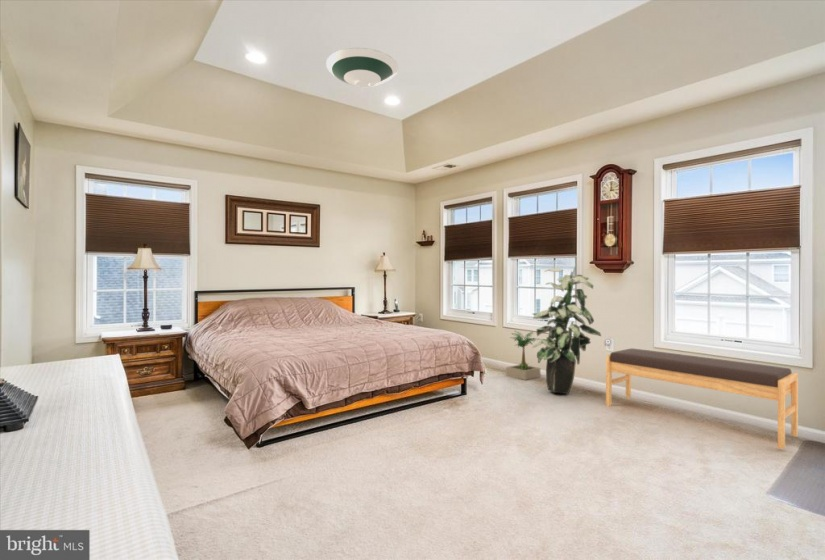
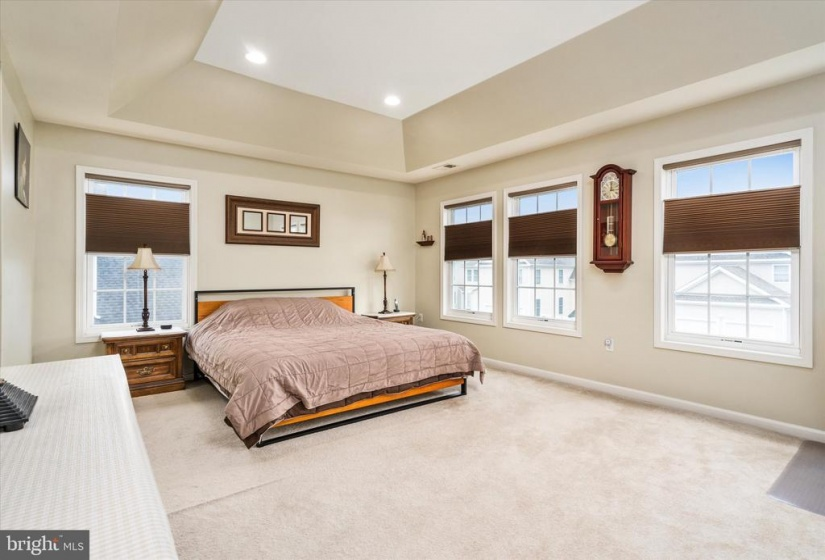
- bench (692, 385)
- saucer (362, 75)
- potted plant (524, 354)
- indoor plant (561, 329)
